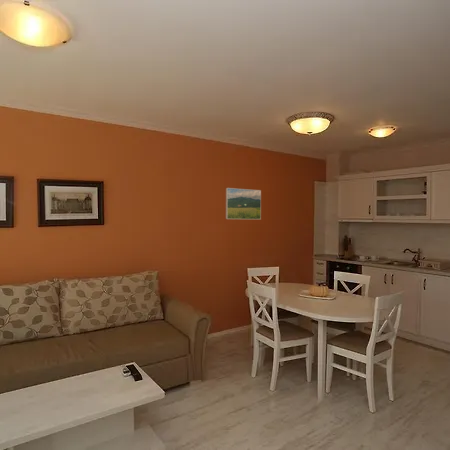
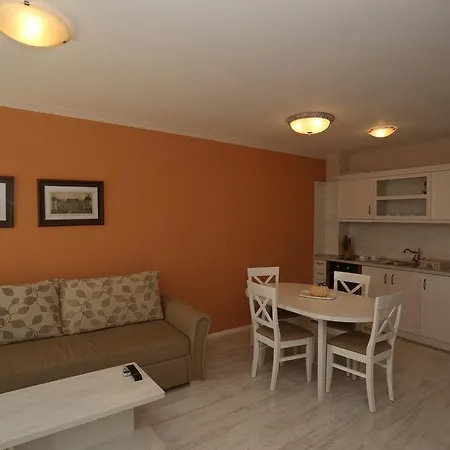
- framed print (243, 204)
